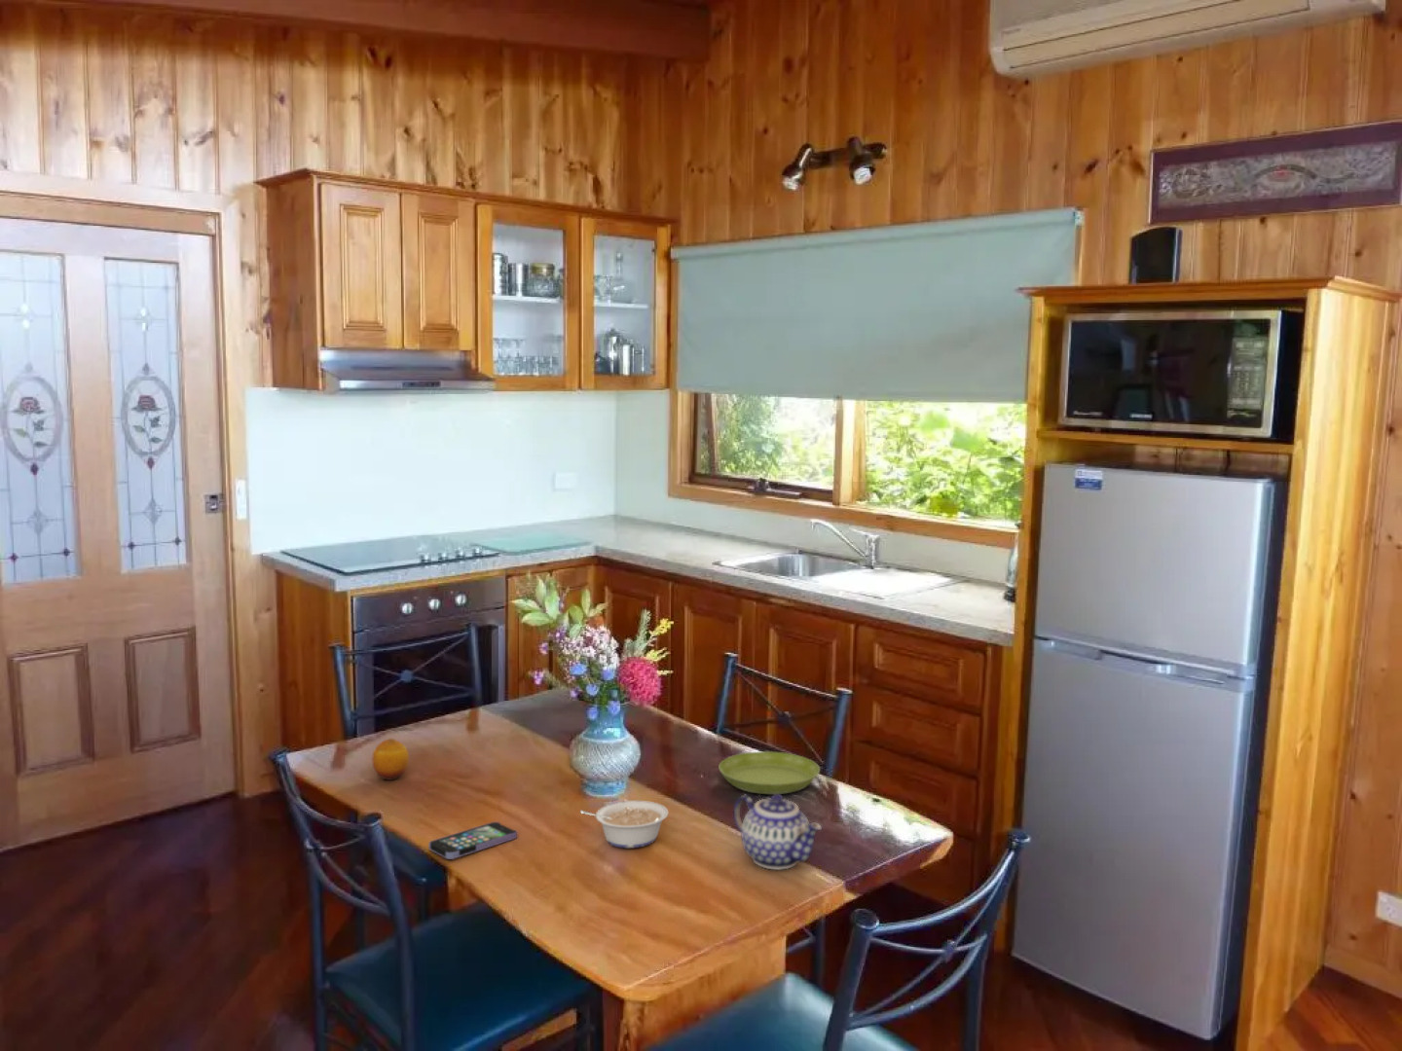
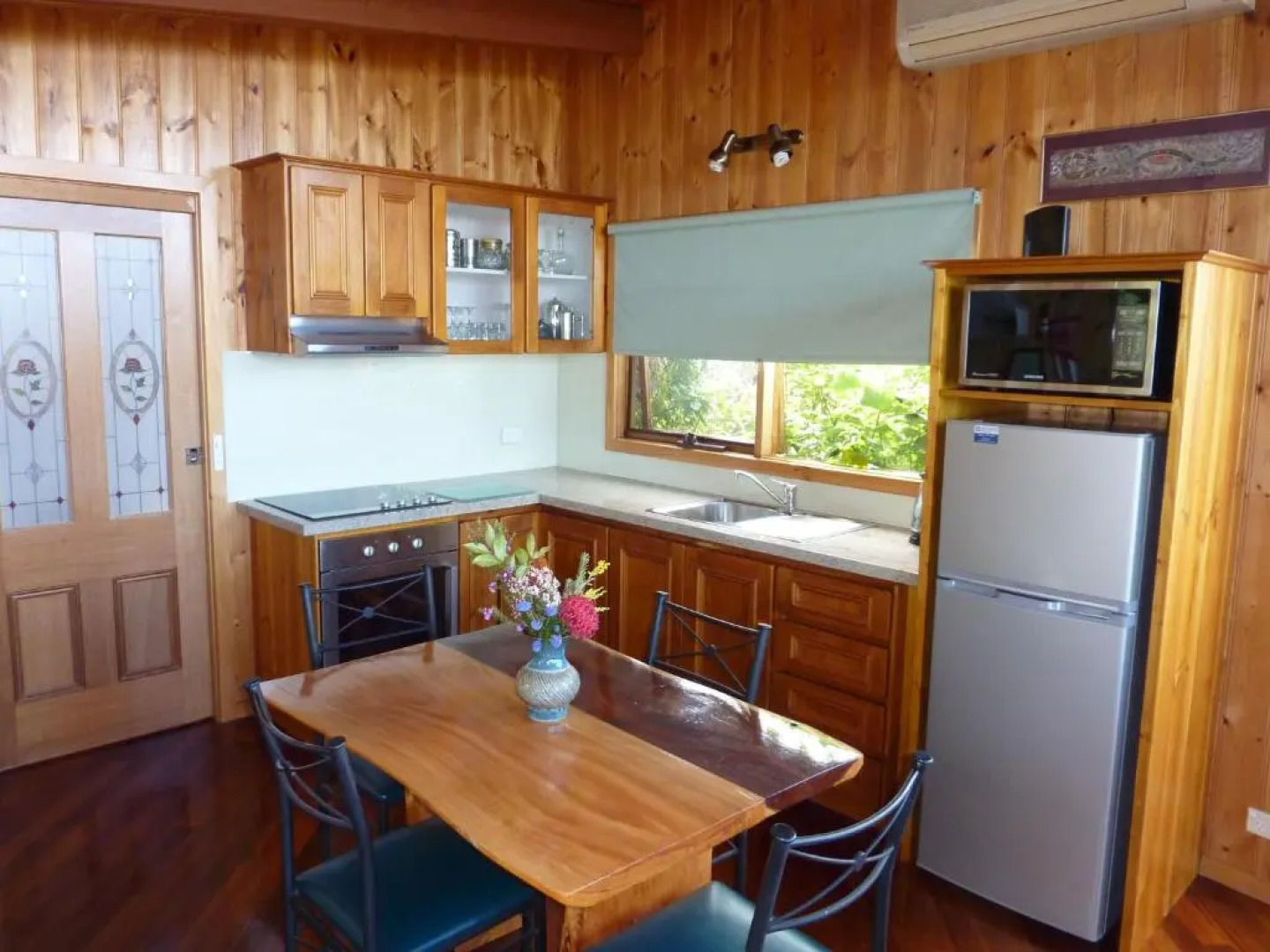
- fruit (391, 758)
- saucer (768, 774)
- teapot (776, 827)
- legume (629, 824)
- smartphone (474, 840)
